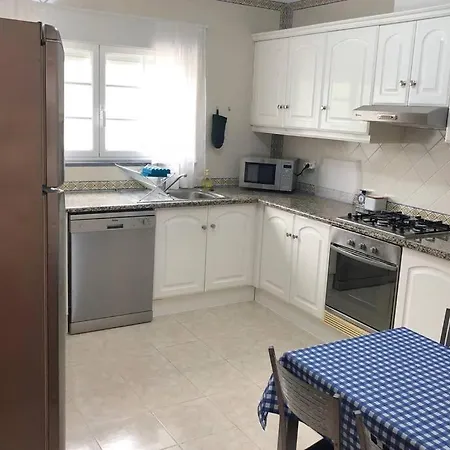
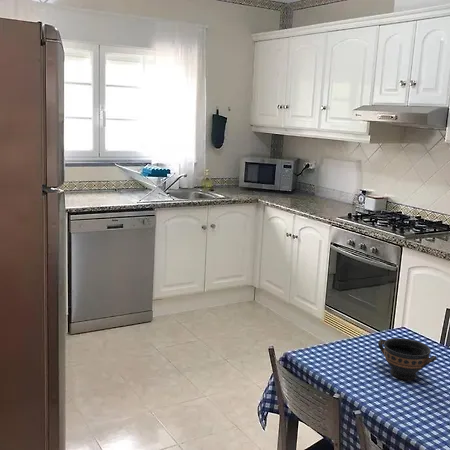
+ bowl (405, 360)
